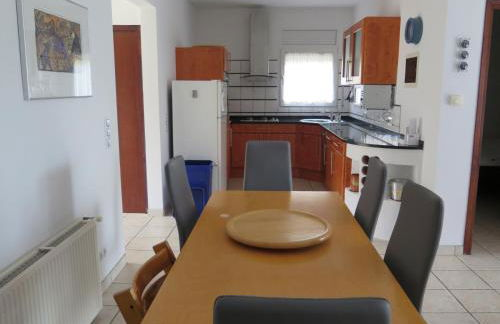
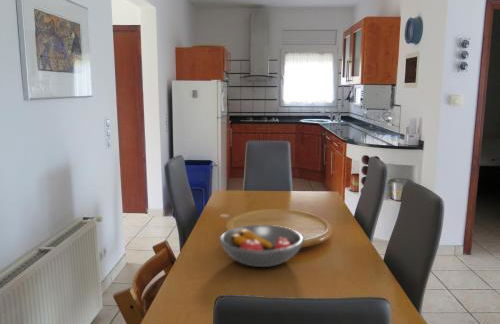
+ fruit bowl (261, 245)
